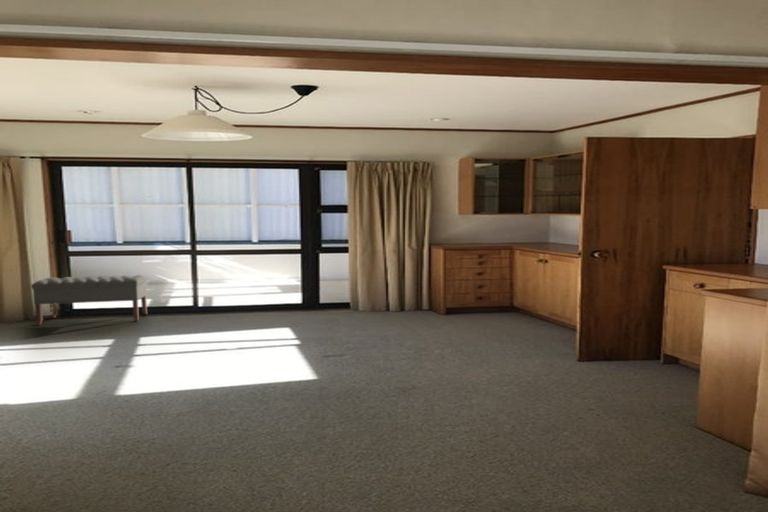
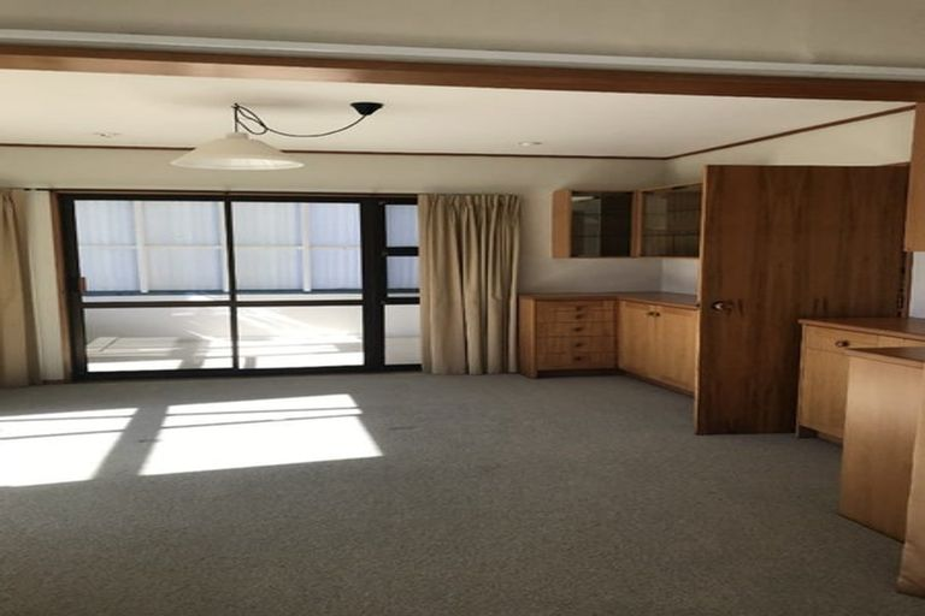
- bench (93, 298)
